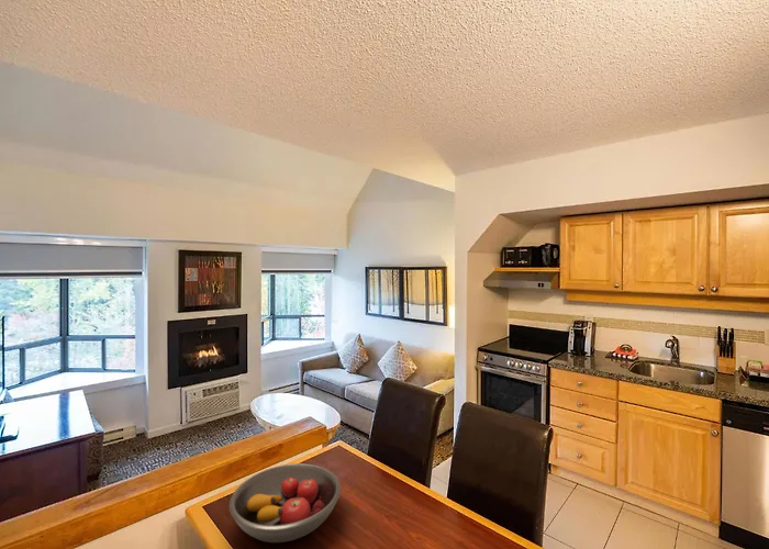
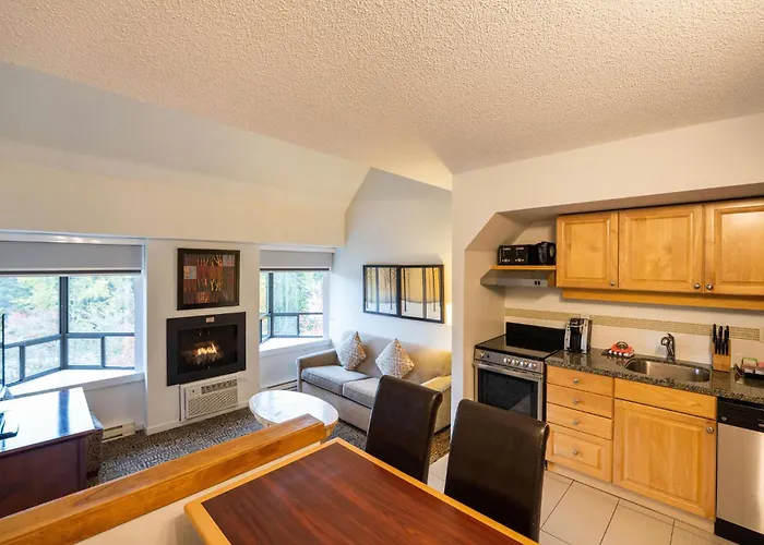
- fruit bowl (287, 502)
